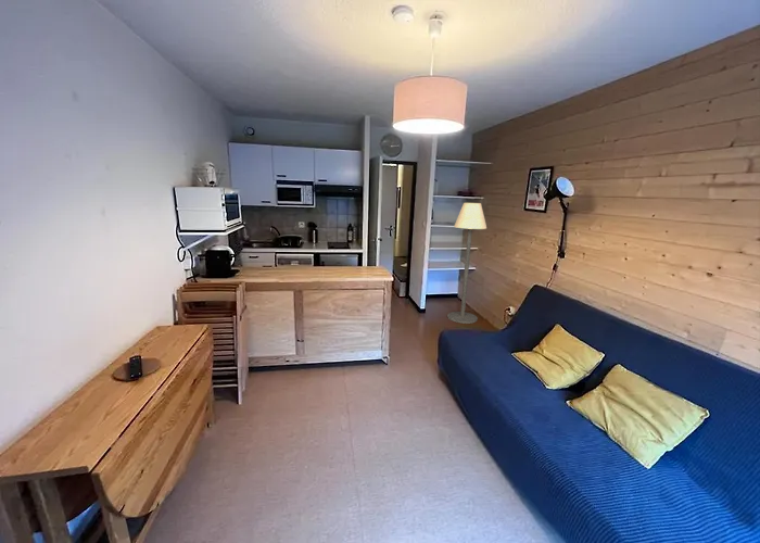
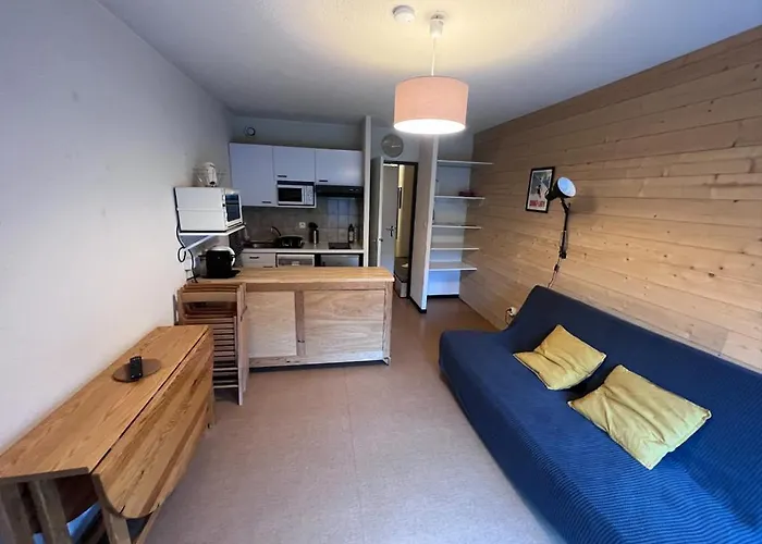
- floor lamp (467, 263)
